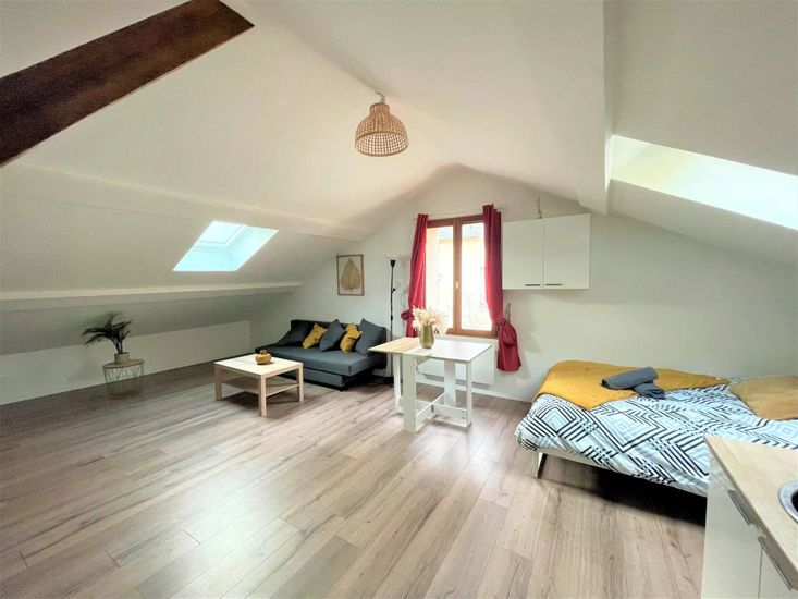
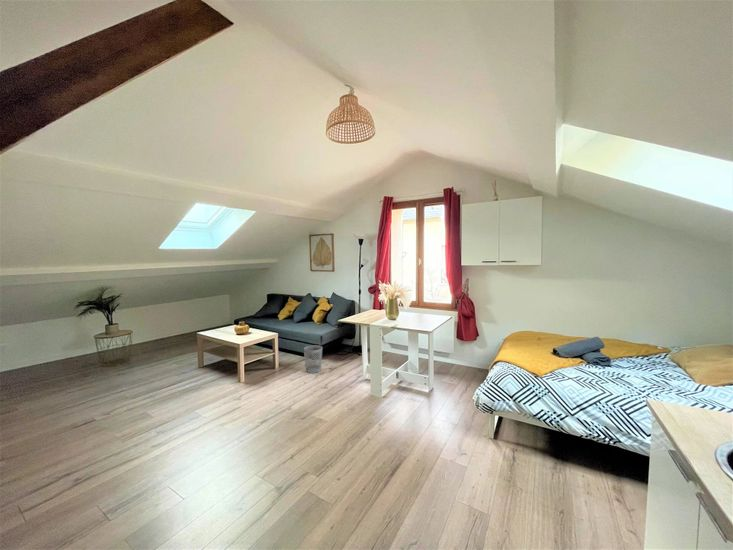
+ wastebasket (313, 359)
